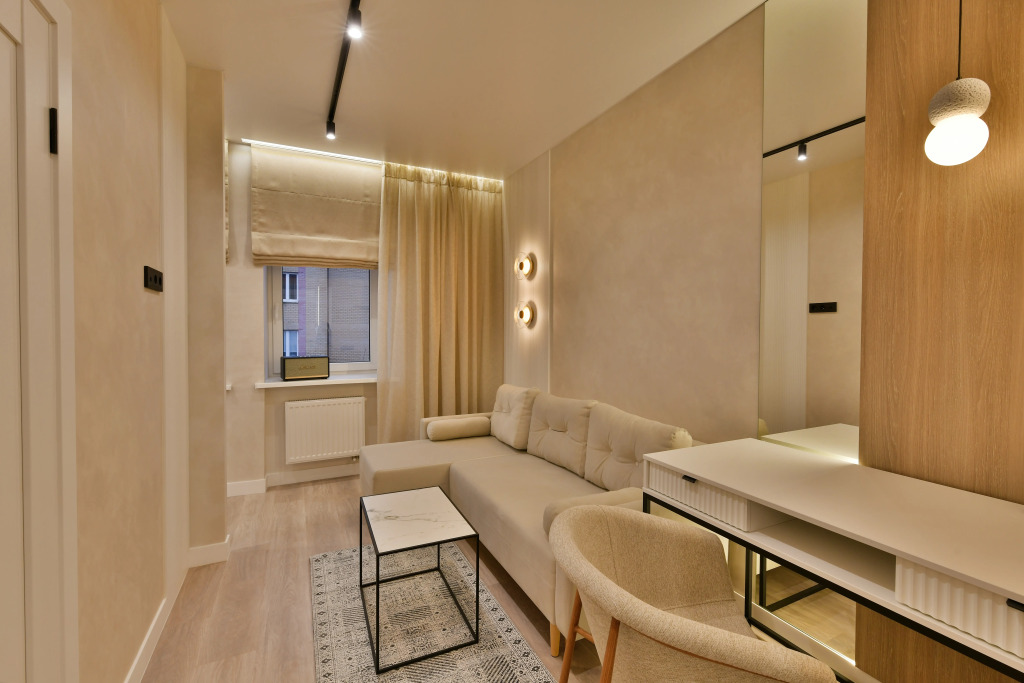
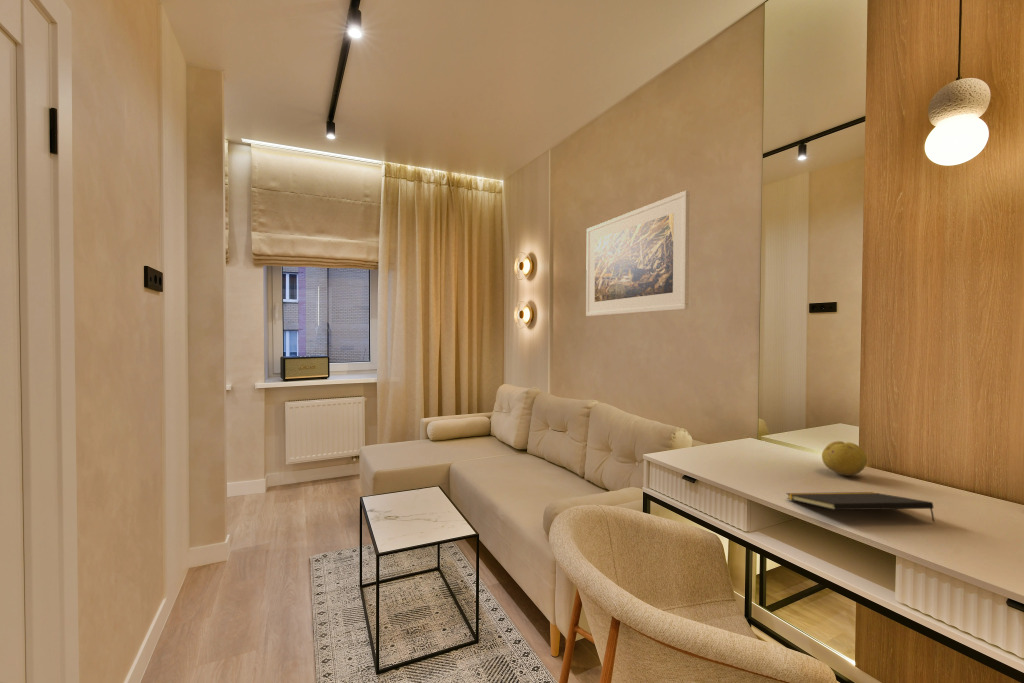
+ fruit (843, 458)
+ notepad (854, 500)
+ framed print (629, 263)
